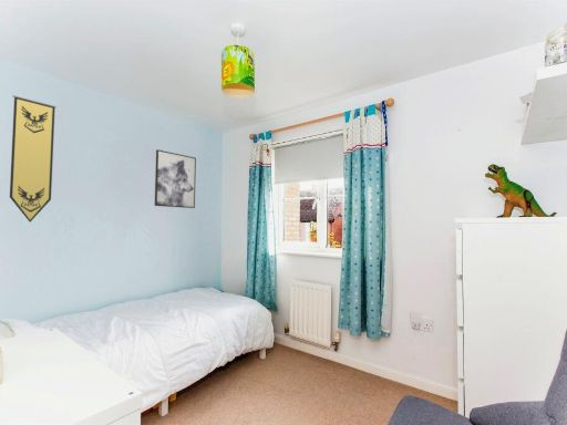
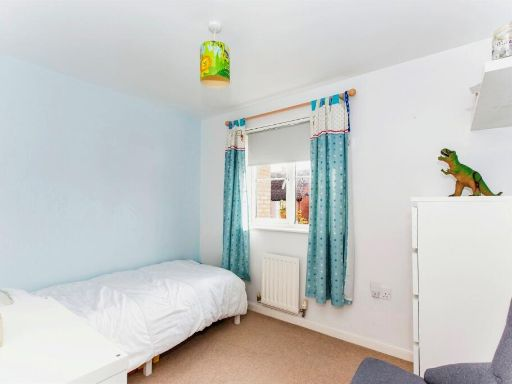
- pennant (32, 160)
- wall art (176, 180)
